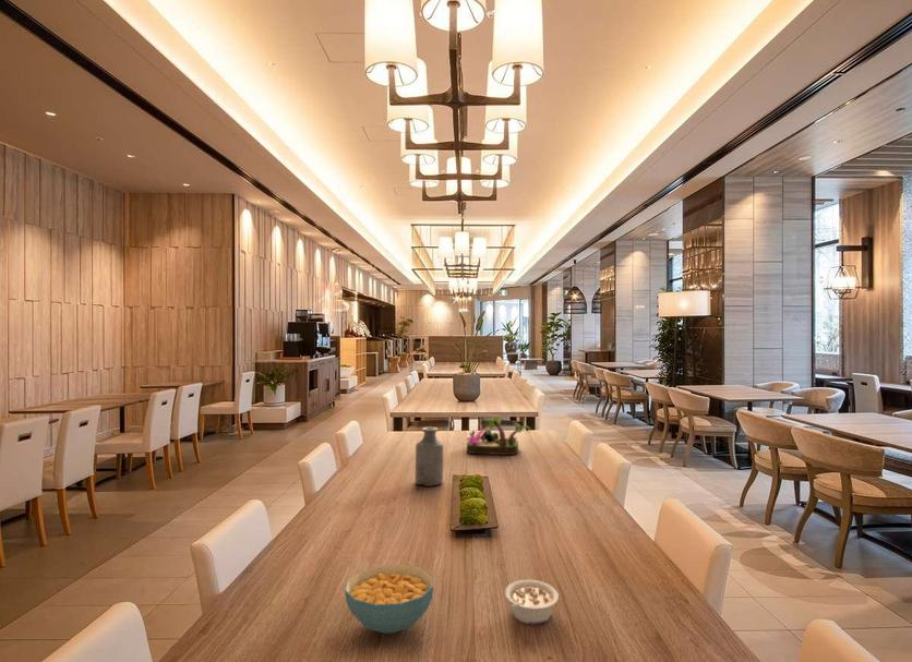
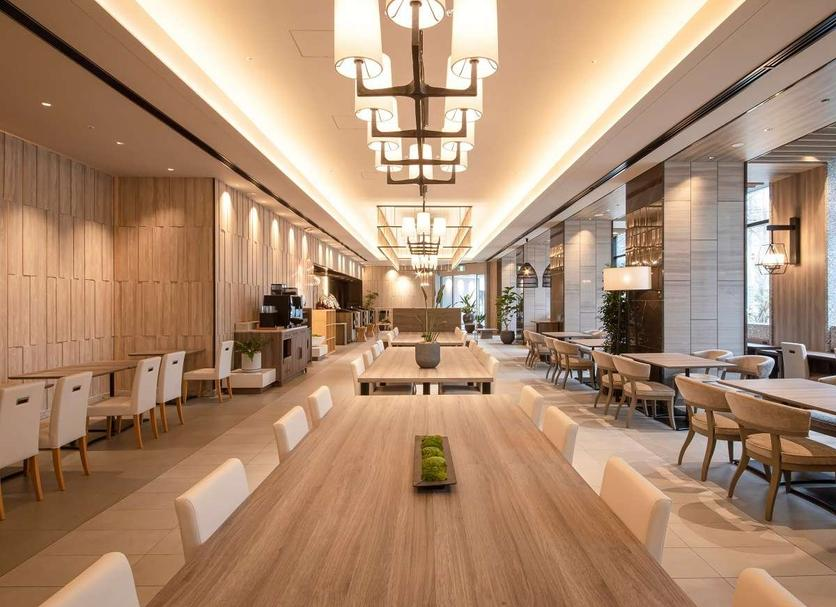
- legume (531, 602)
- bottle (429, 455)
- cereal bowl (389, 604)
- plant (496, 433)
